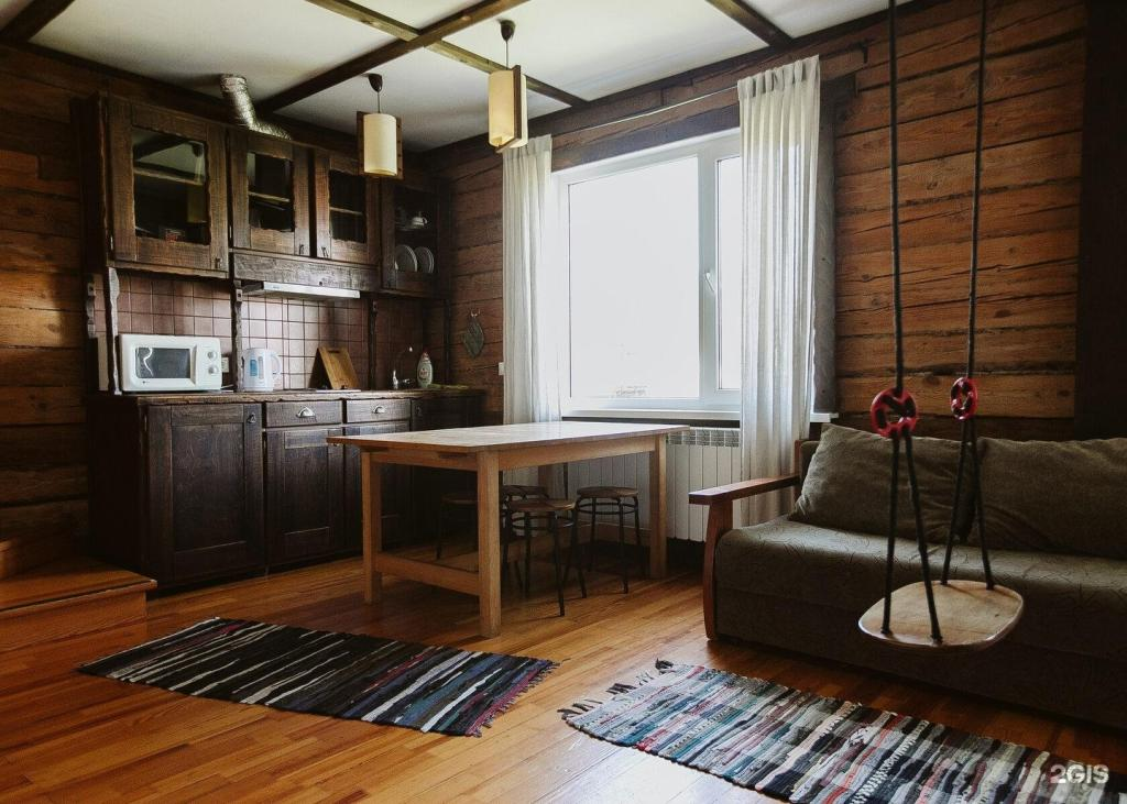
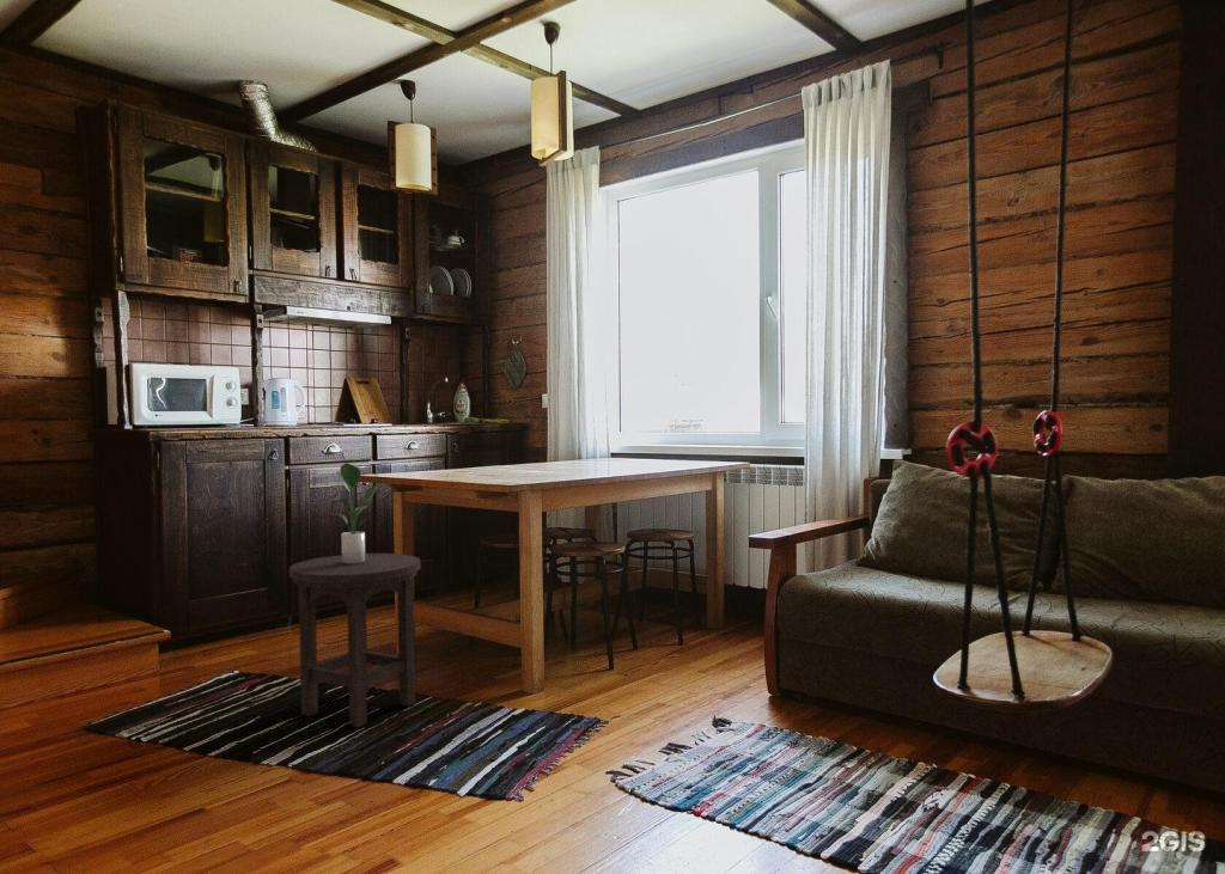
+ potted plant (355, 511)
+ stool (358, 636)
